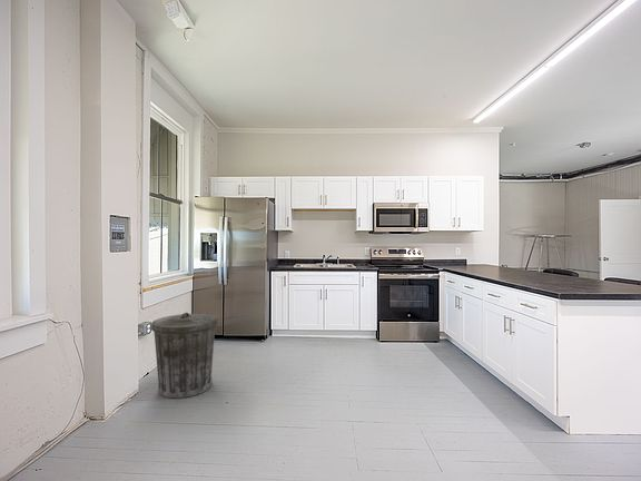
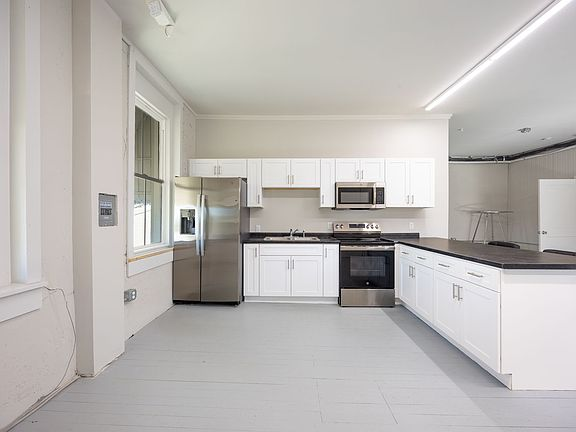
- trash can (185, 350)
